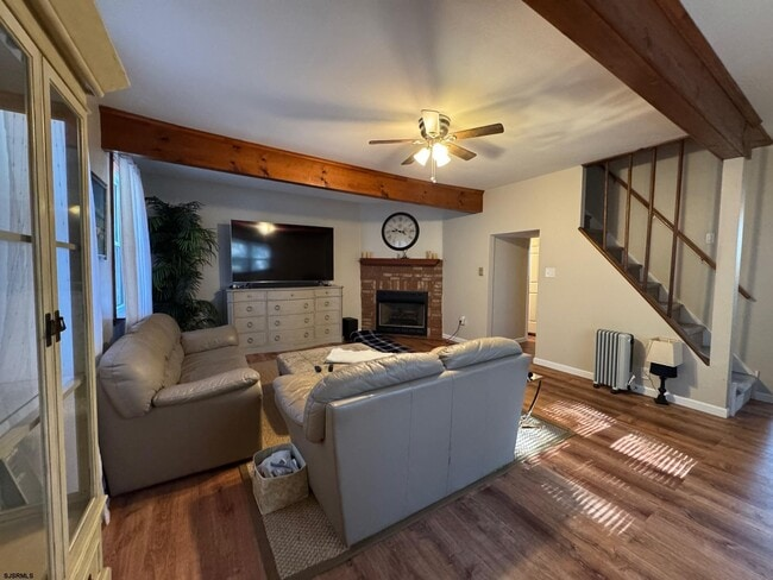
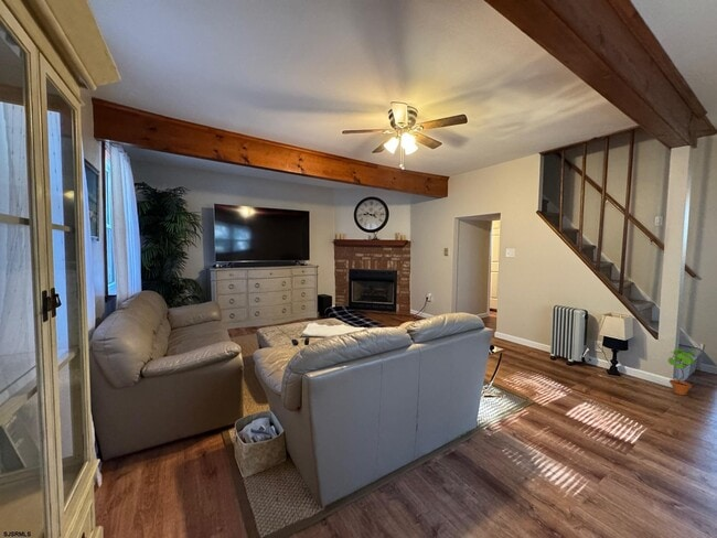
+ potted plant (682, 372)
